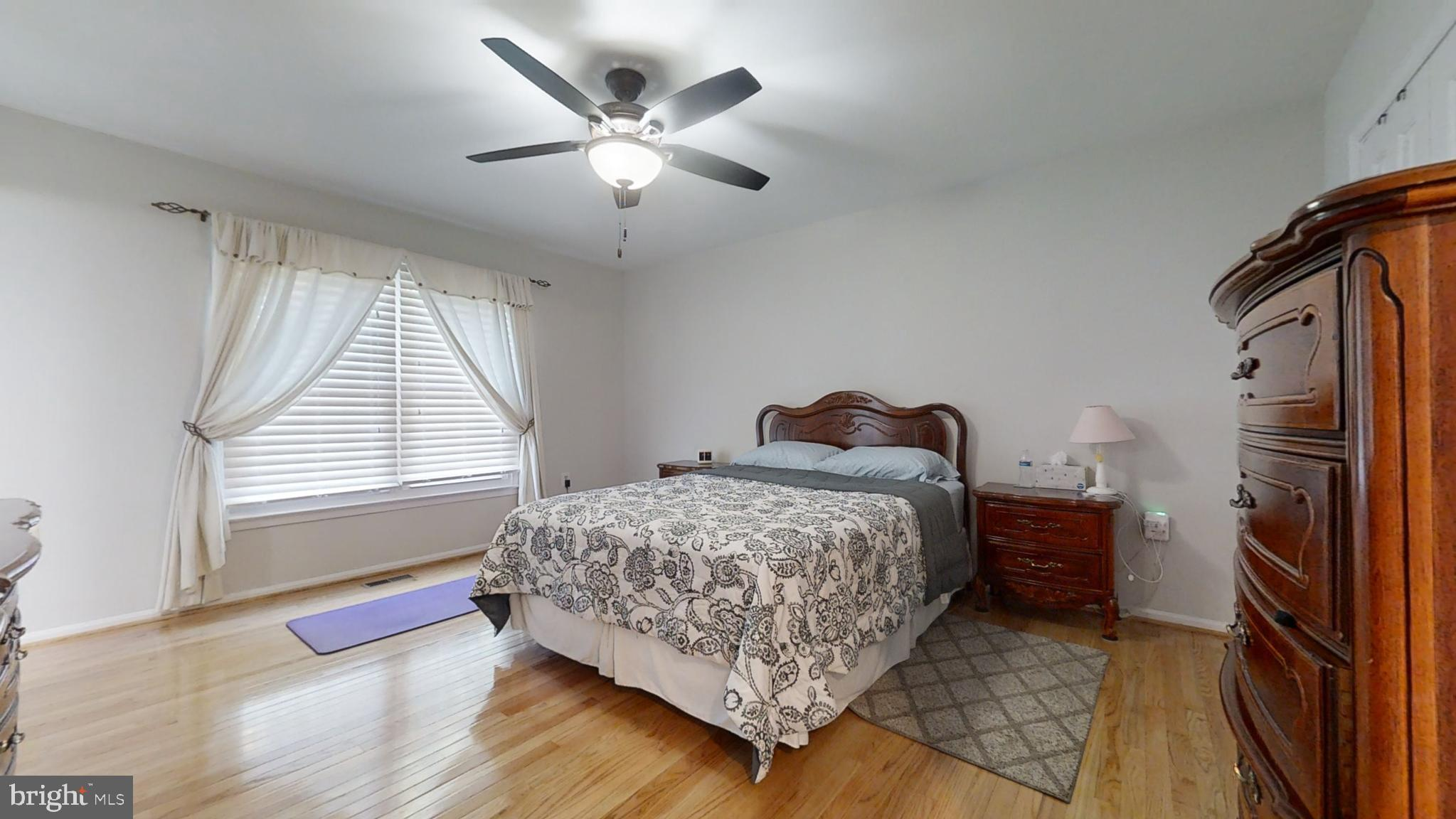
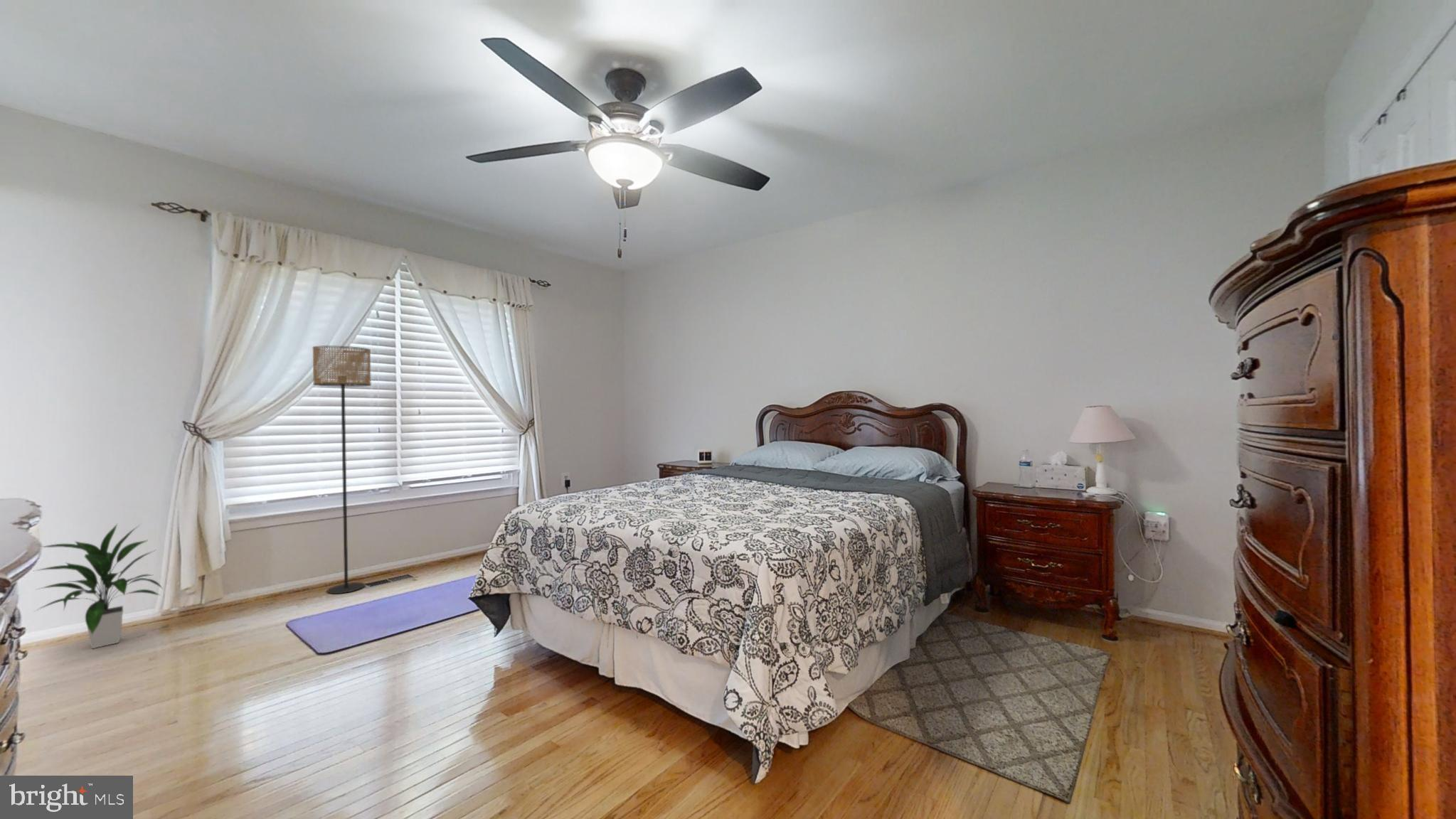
+ floor lamp (344, 469)
+ indoor plant (101, 585)
